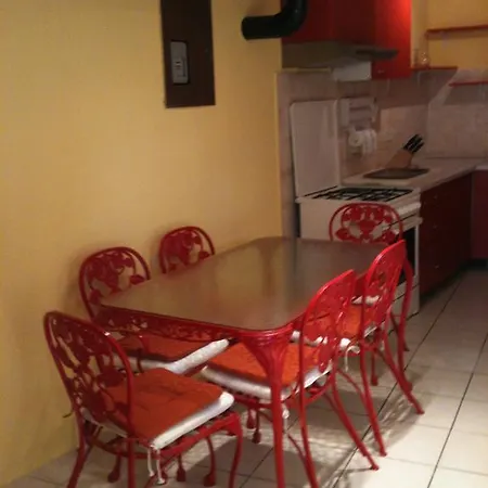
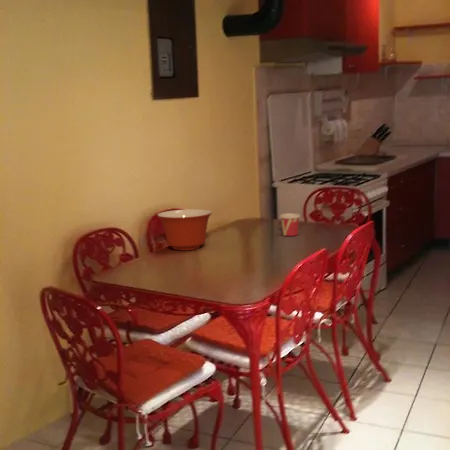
+ mixing bowl (185, 230)
+ cup (290, 224)
